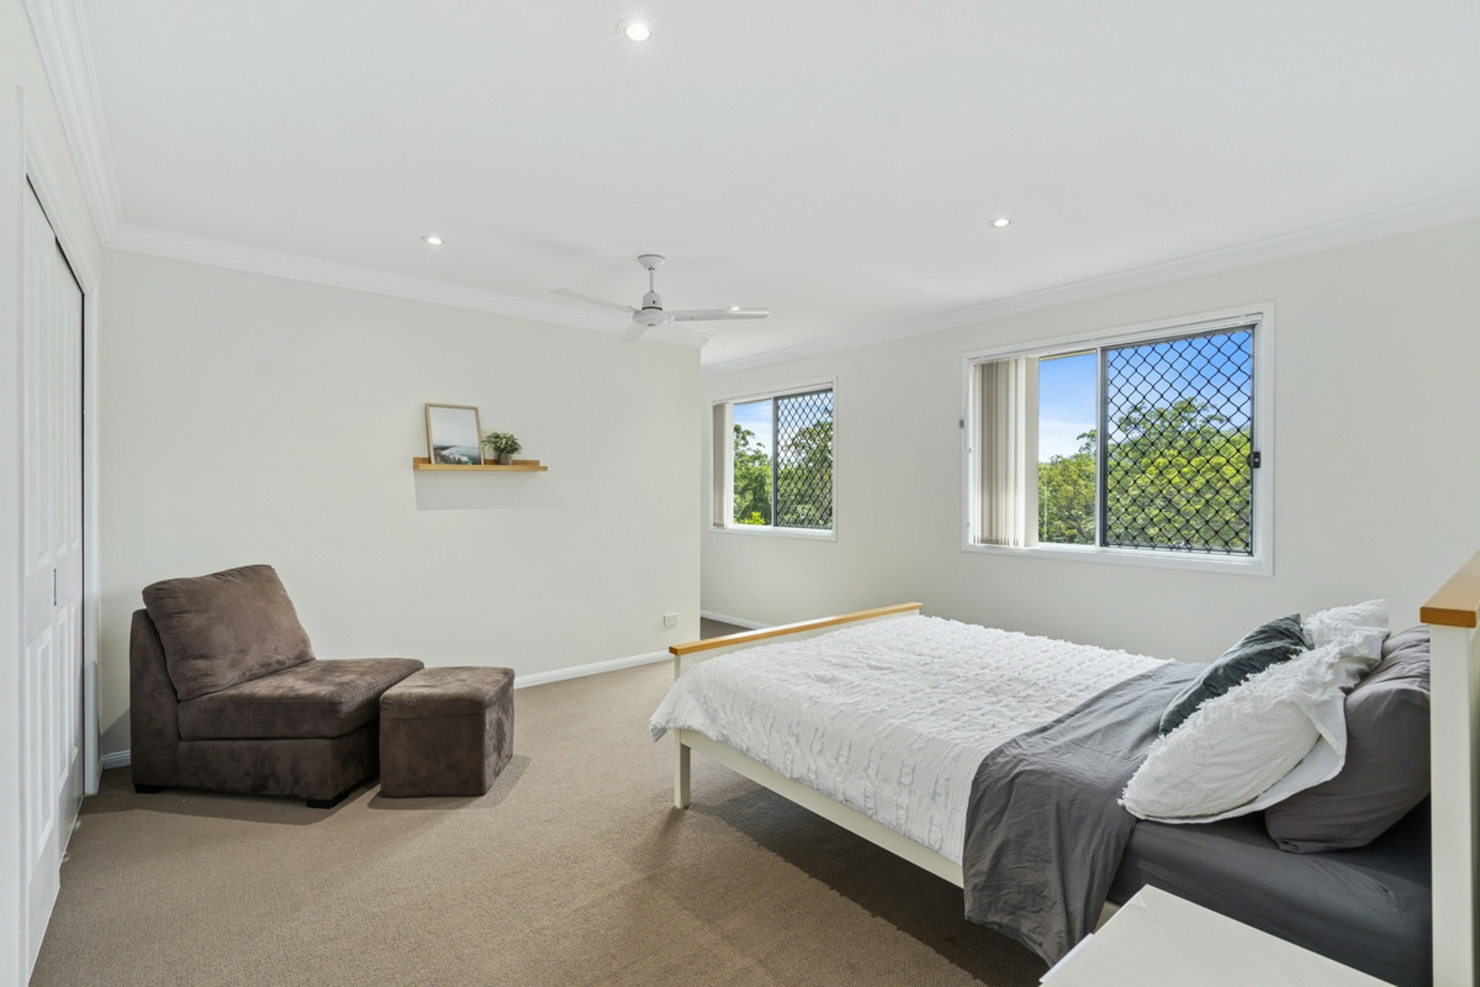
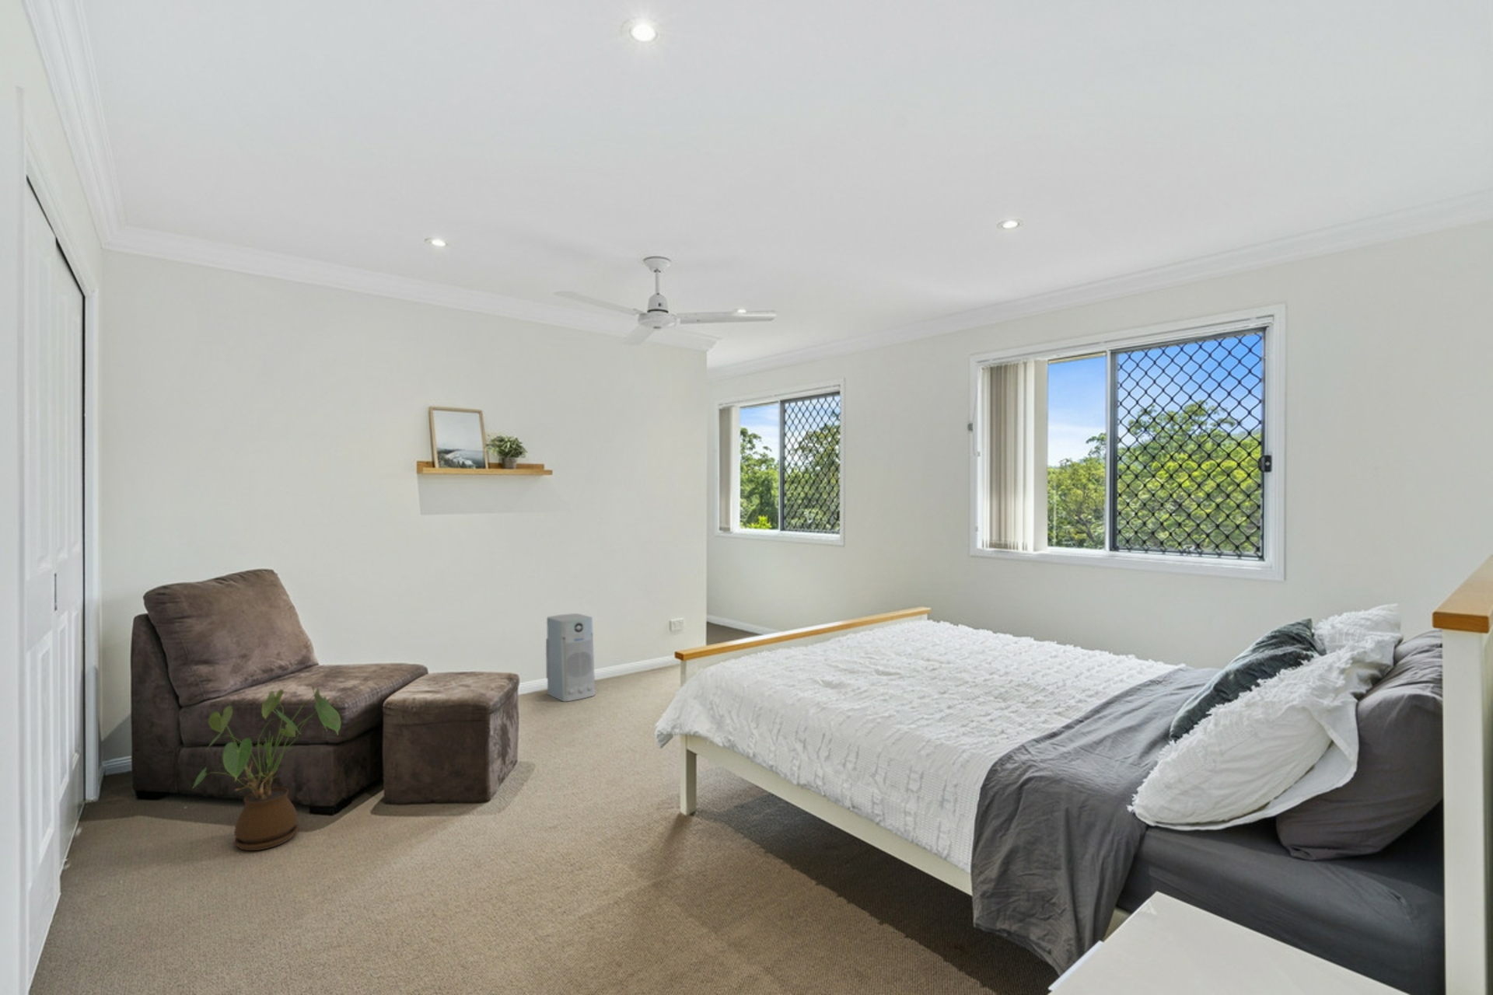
+ air purifier (570, 655)
+ house plant (268, 770)
